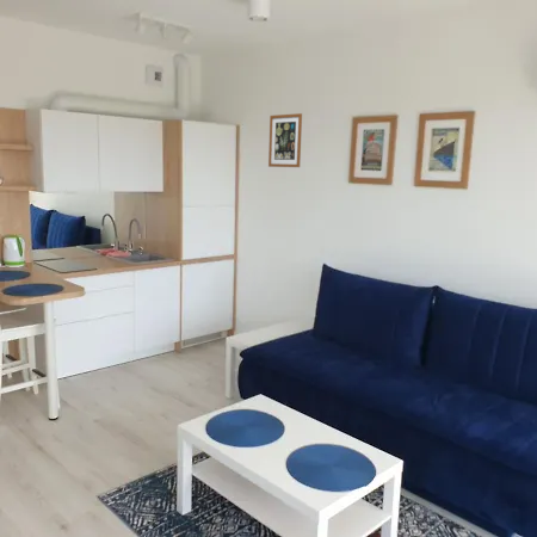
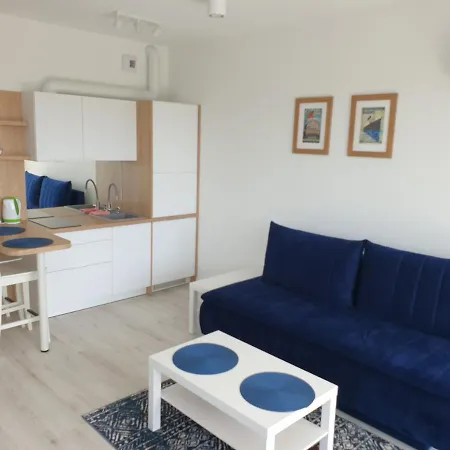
- wall art (284, 141)
